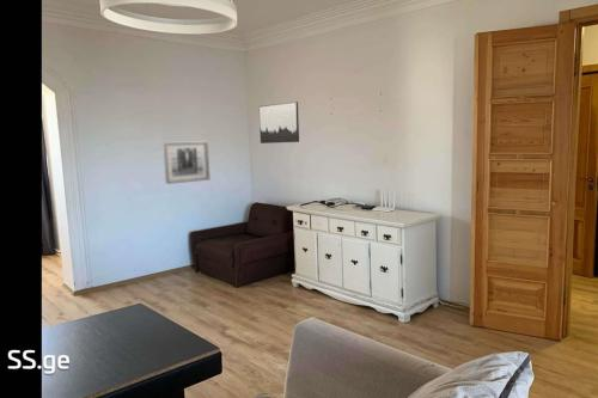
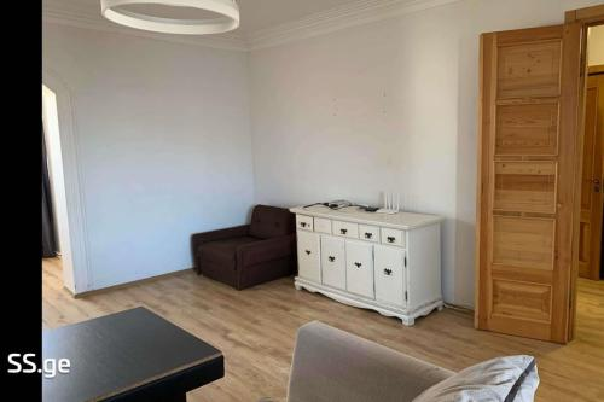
- wall art (187, 161)
- wall art (277, 123)
